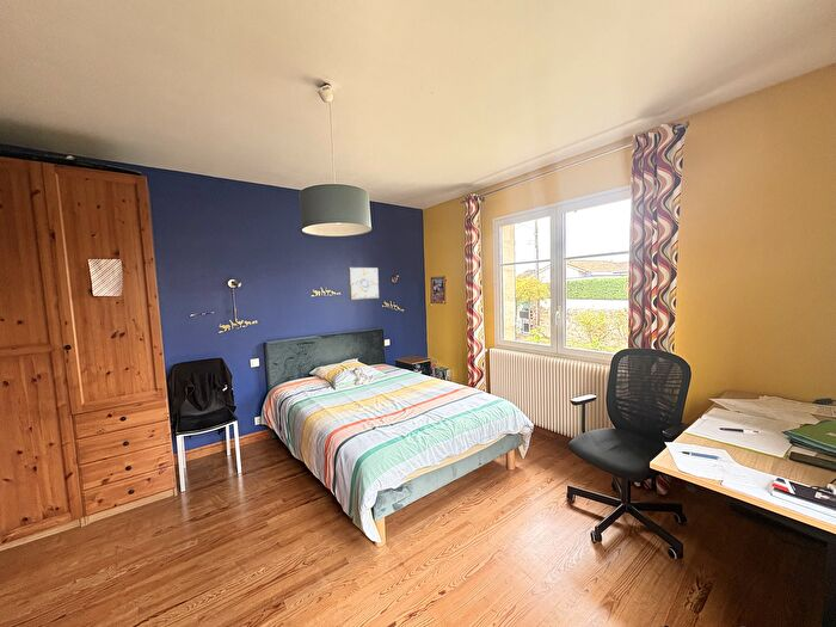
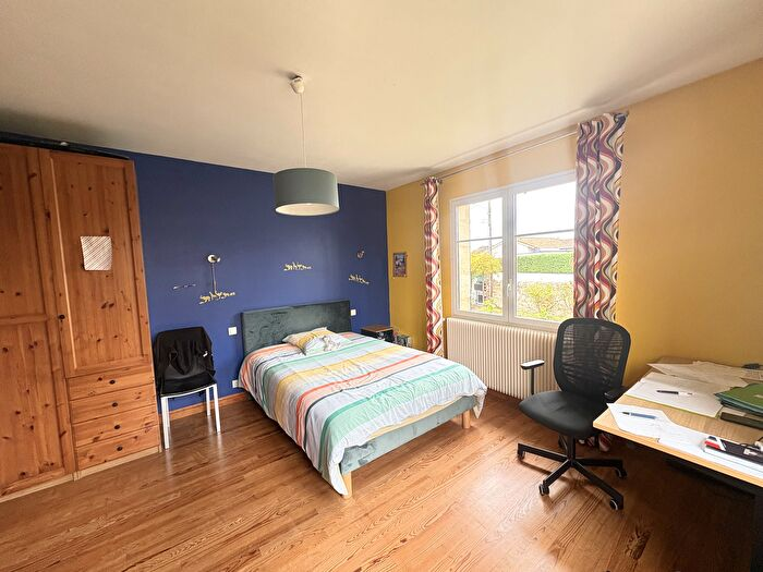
- wall art (363, 283)
